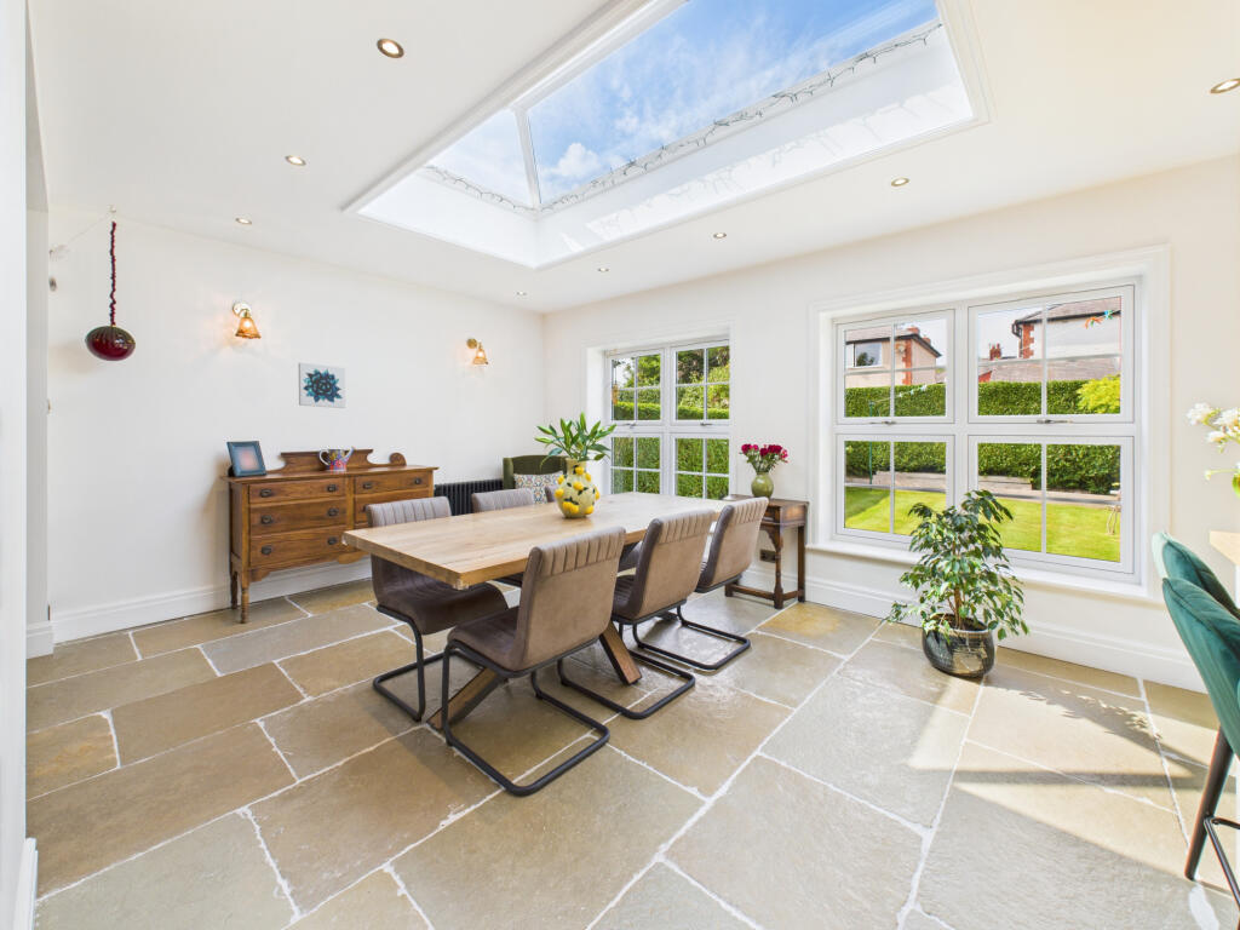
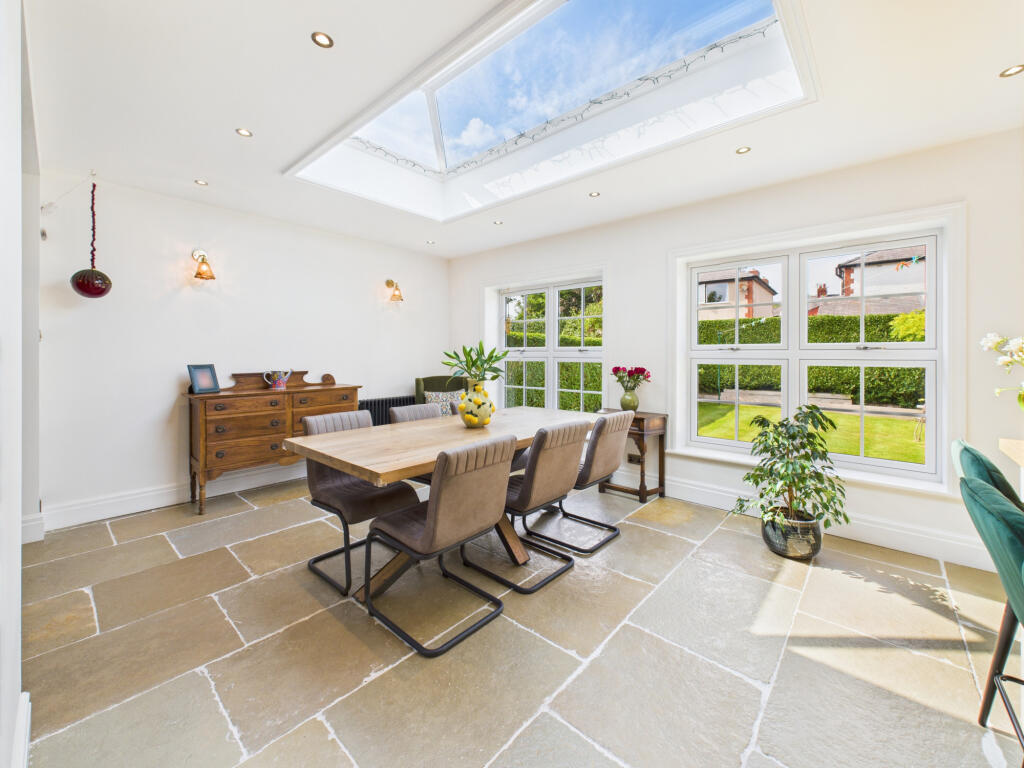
- wall art (322, 385)
